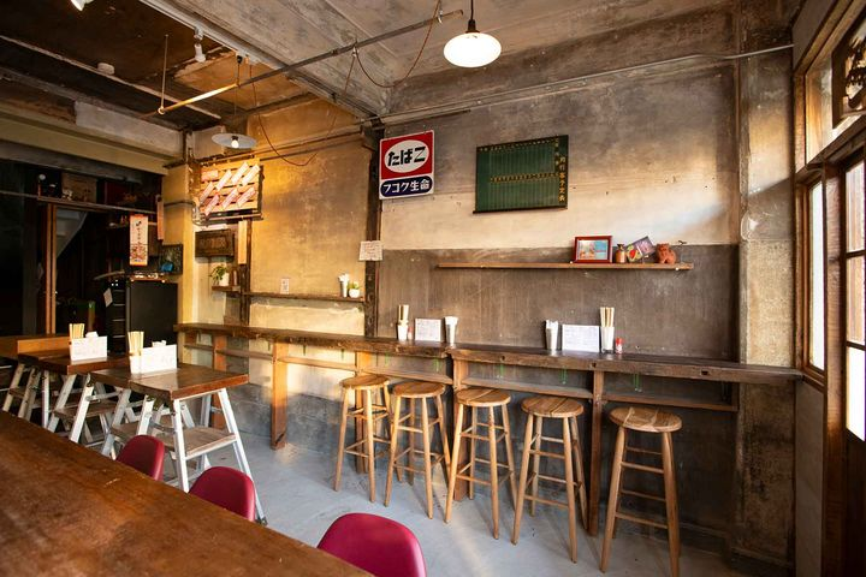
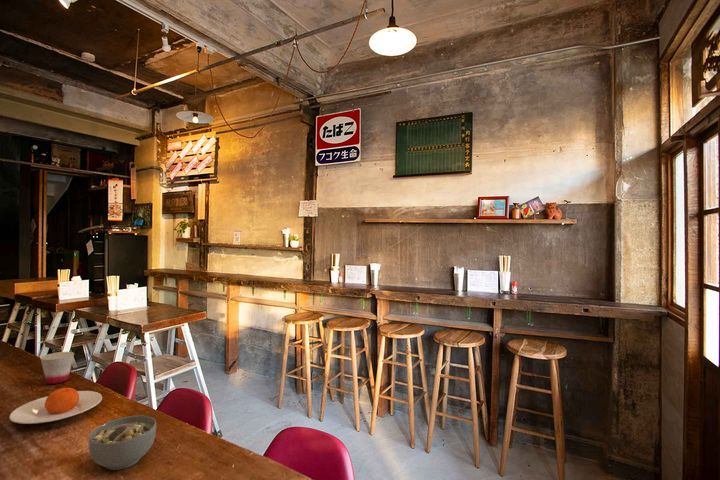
+ soup bowl (123, 443)
+ plate (58, 403)
+ cup (57, 368)
